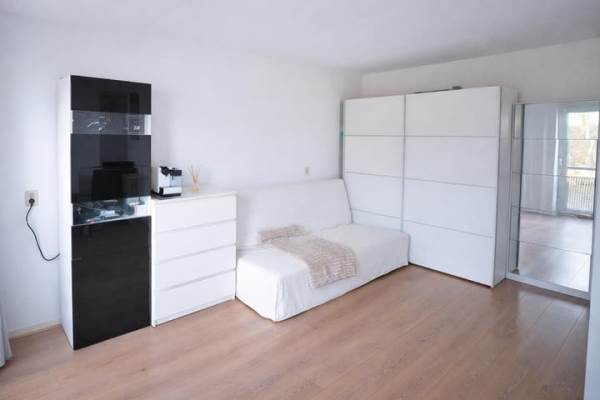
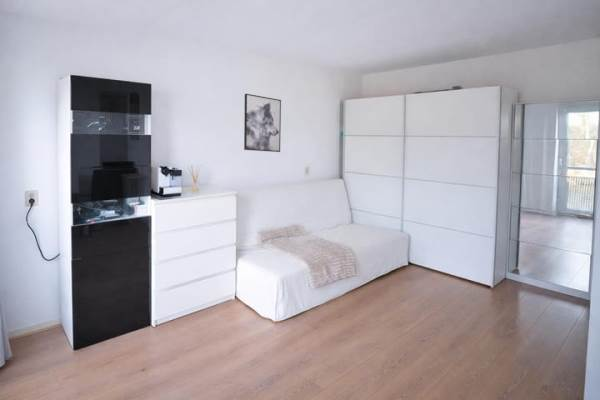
+ wall art (263, 124)
